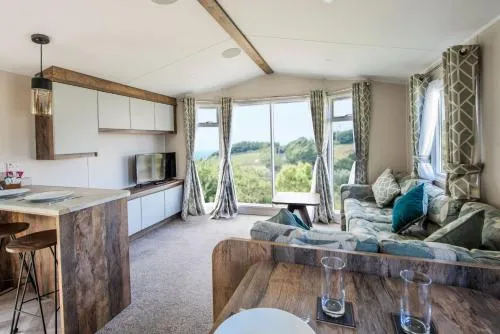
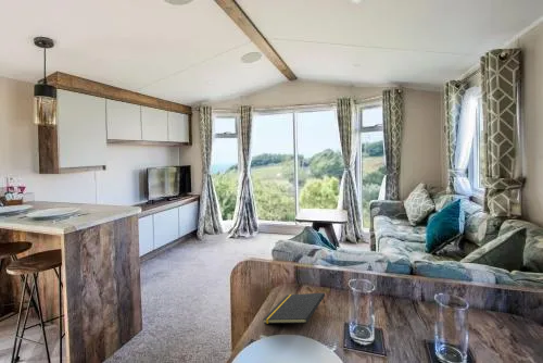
+ notepad (295, 306)
